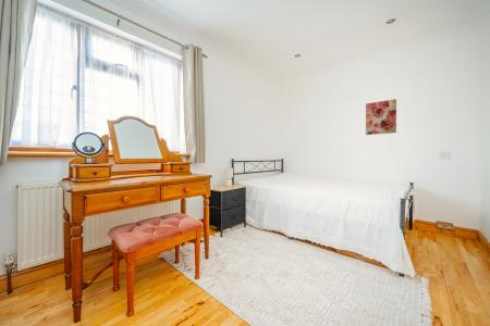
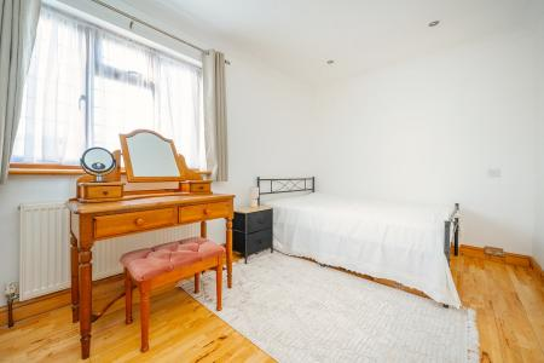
- wall art (380, 117)
